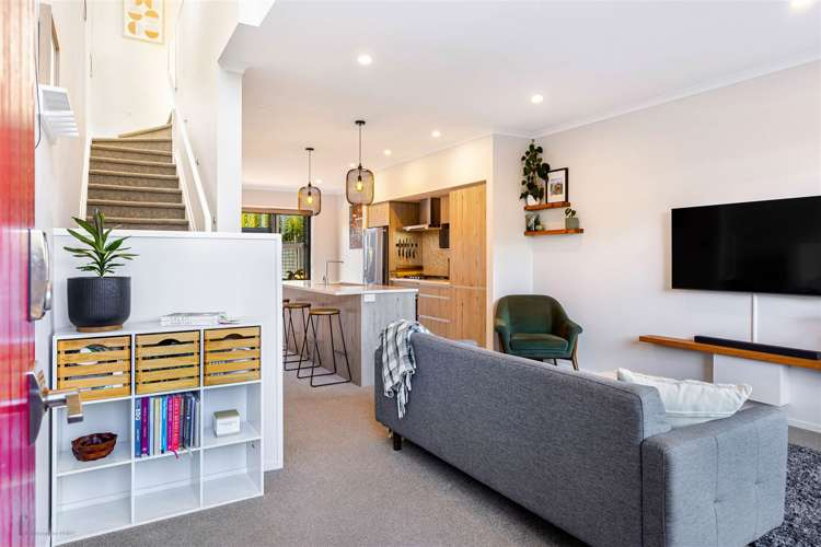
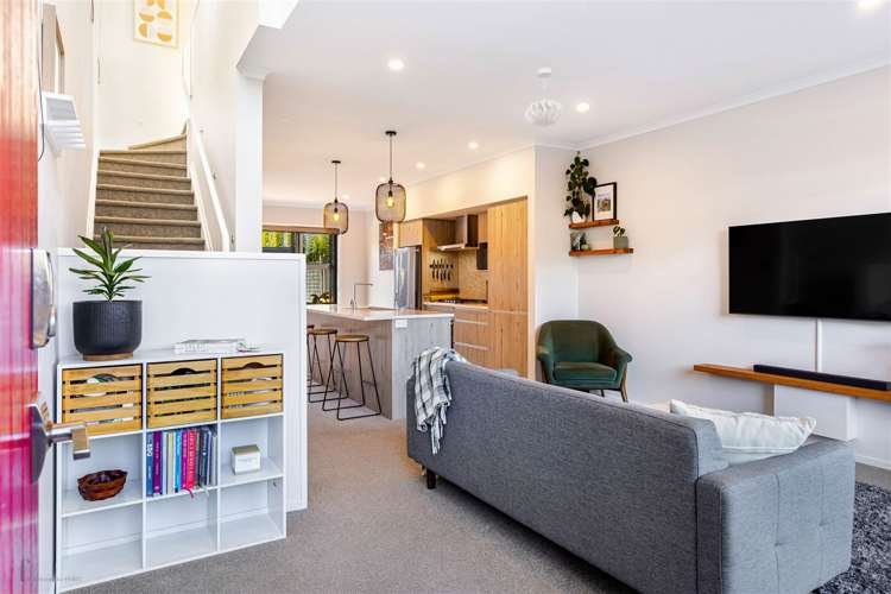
+ pendant light (542, 100)
